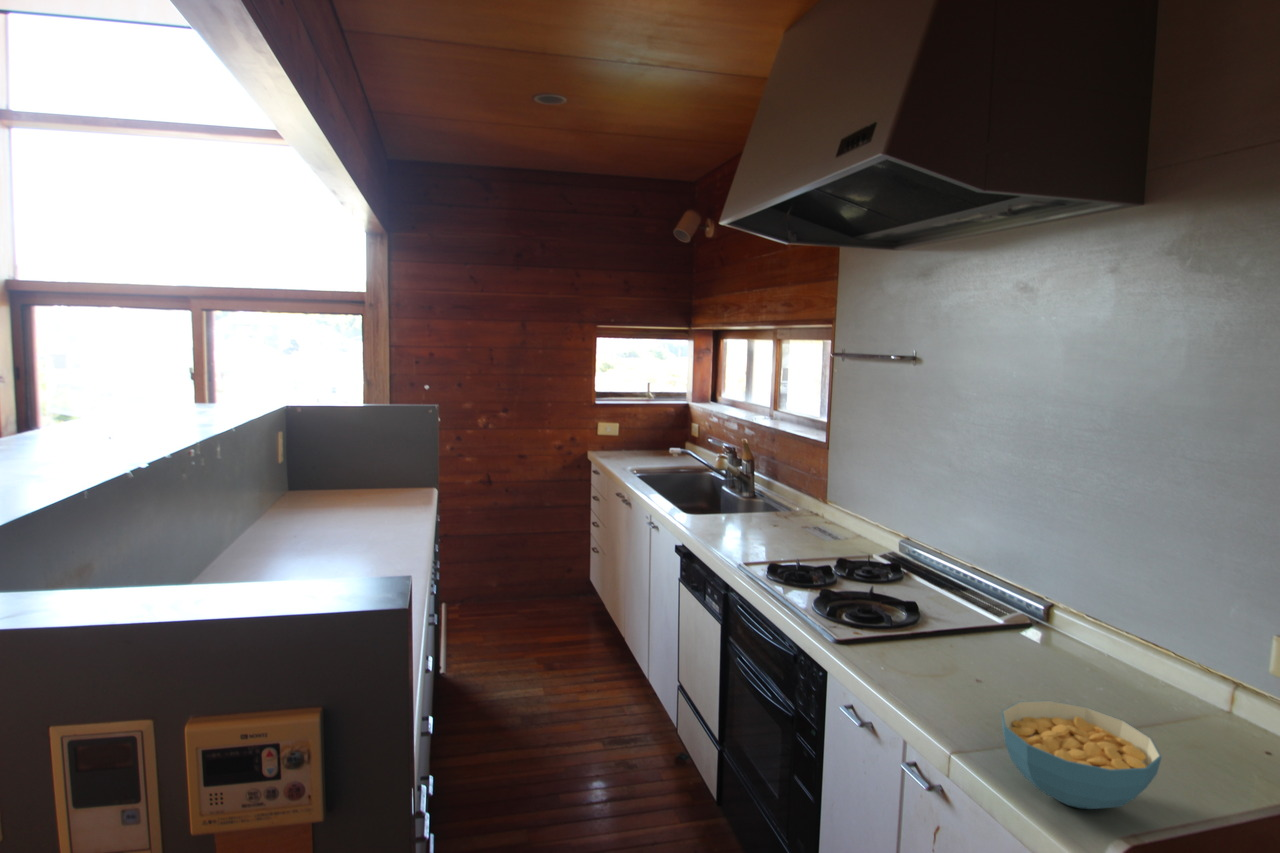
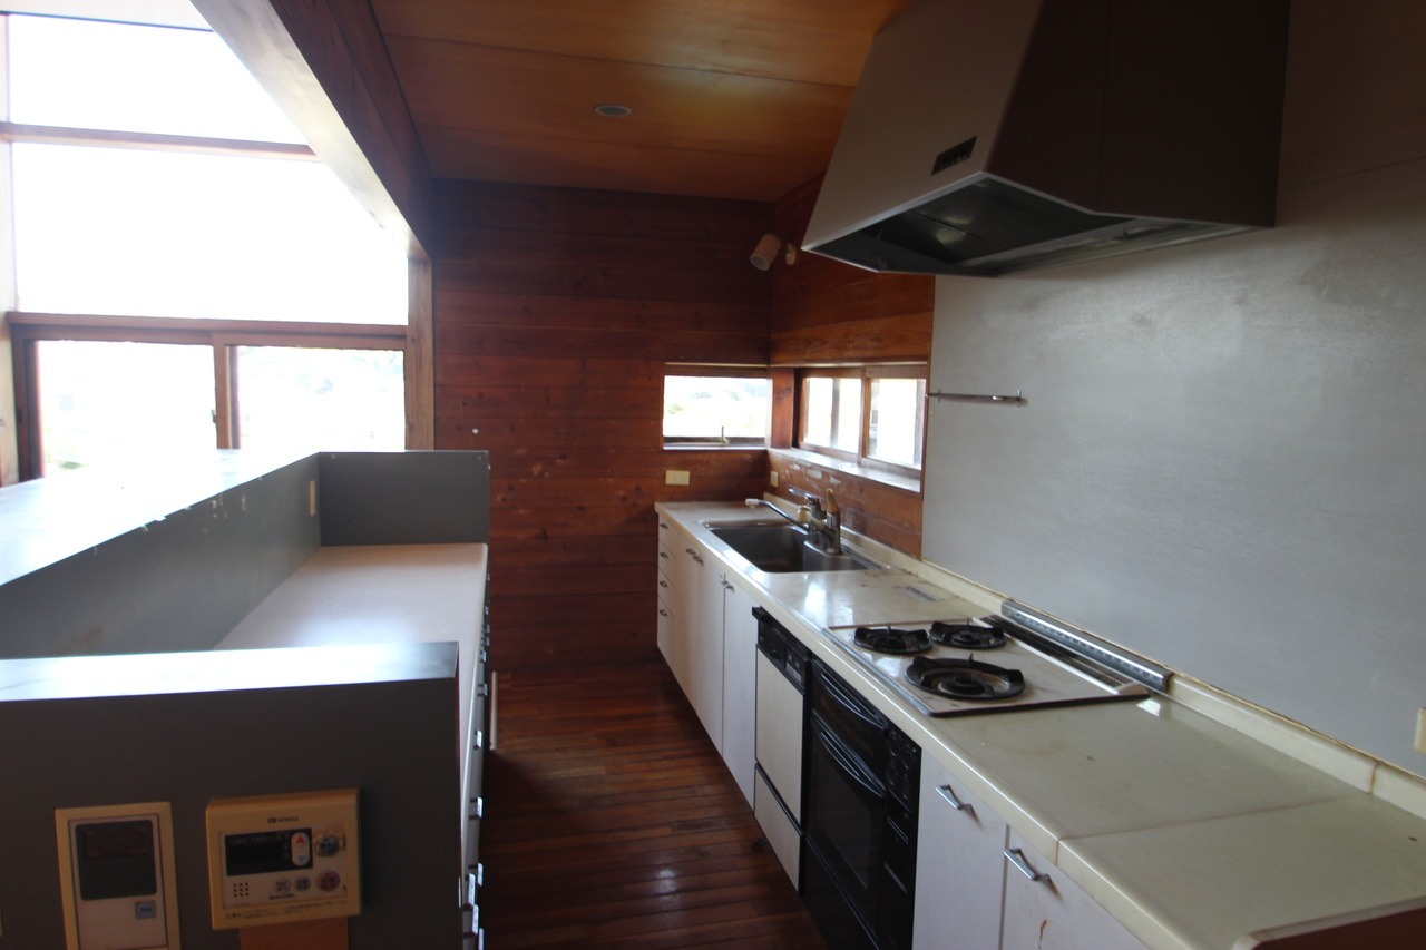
- cereal bowl (1074, 764)
